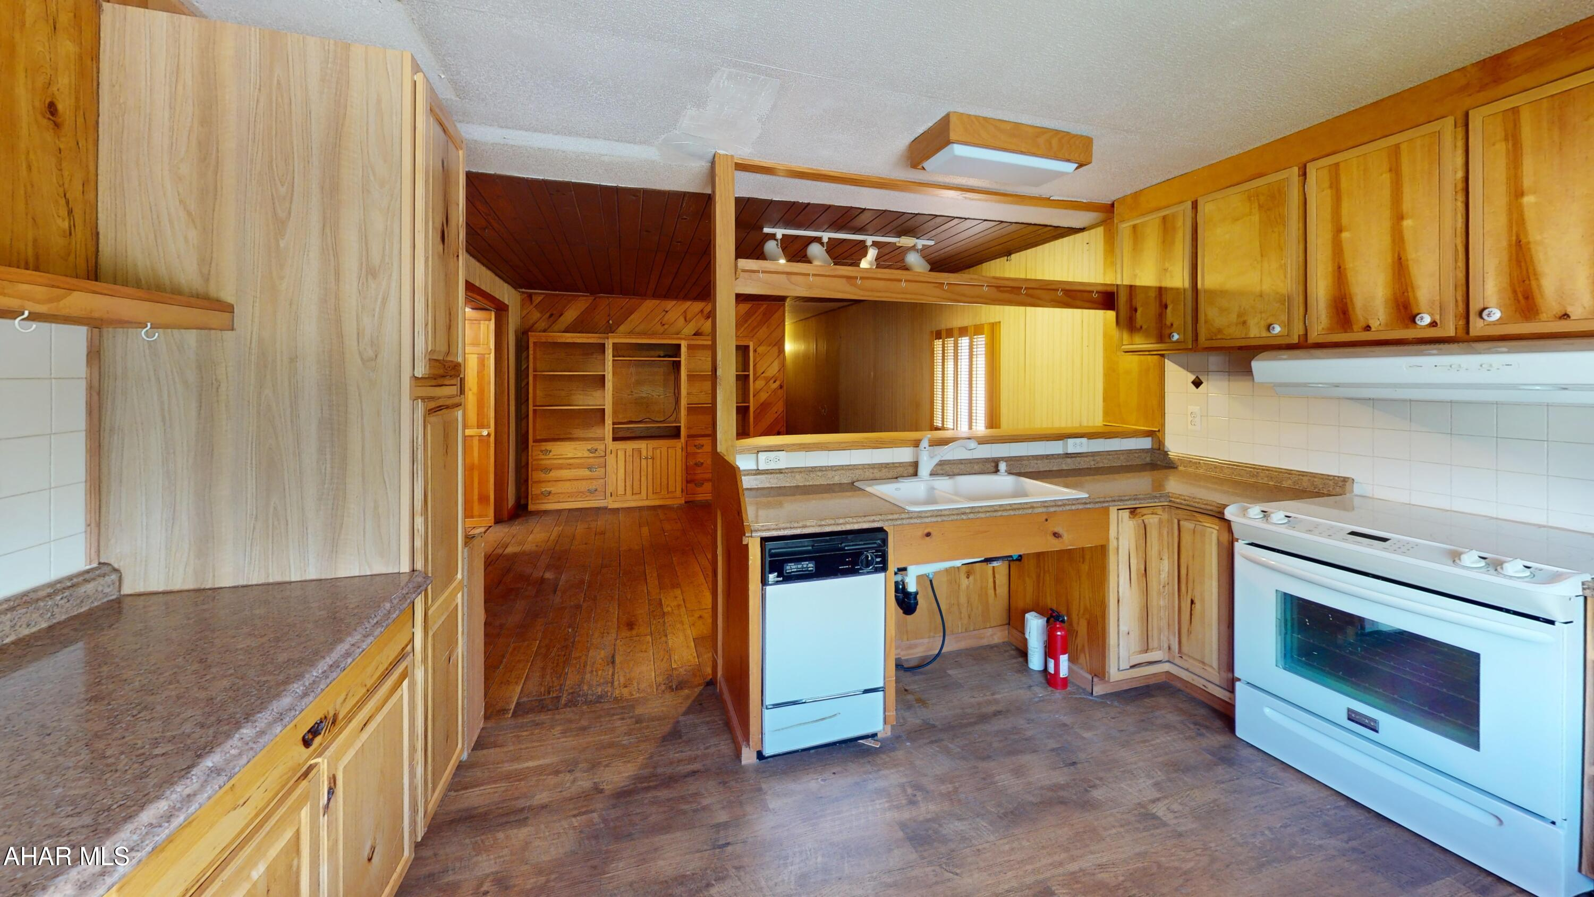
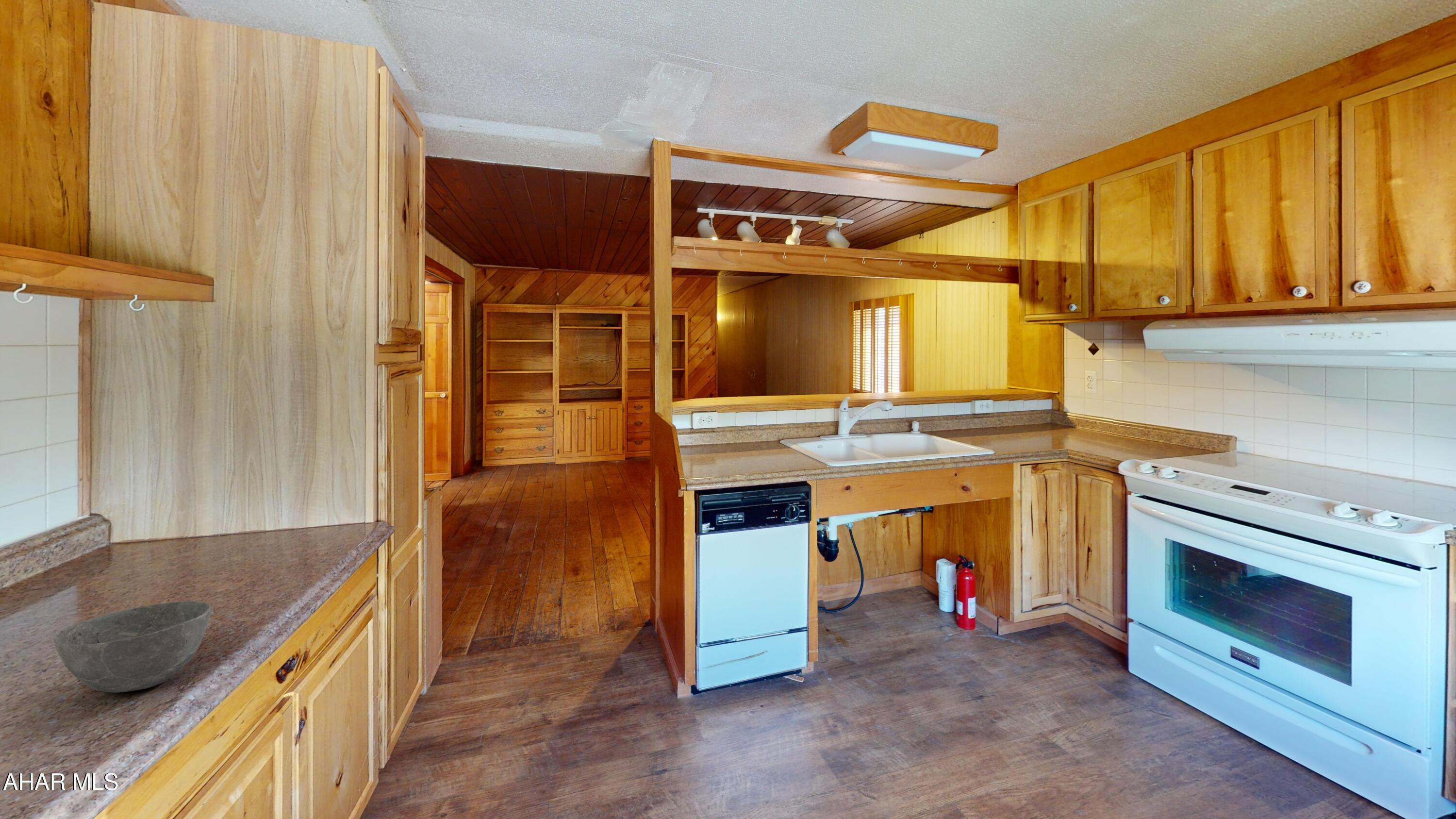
+ bowl (138, 652)
